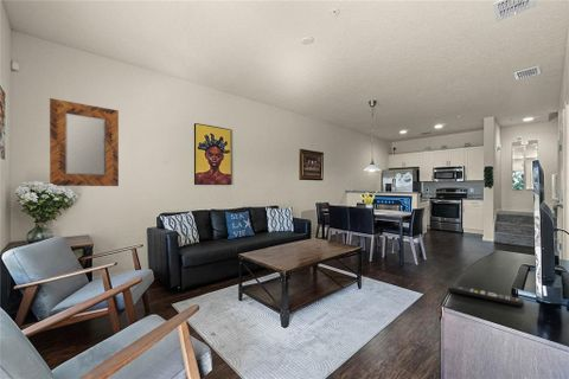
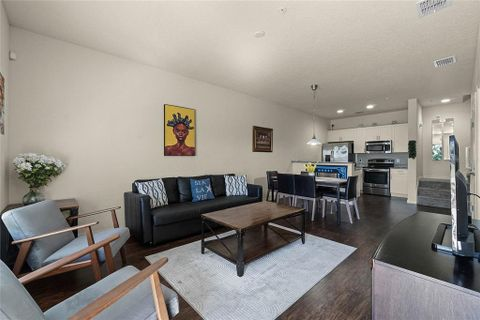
- home mirror (85, 144)
- remote control (482, 295)
